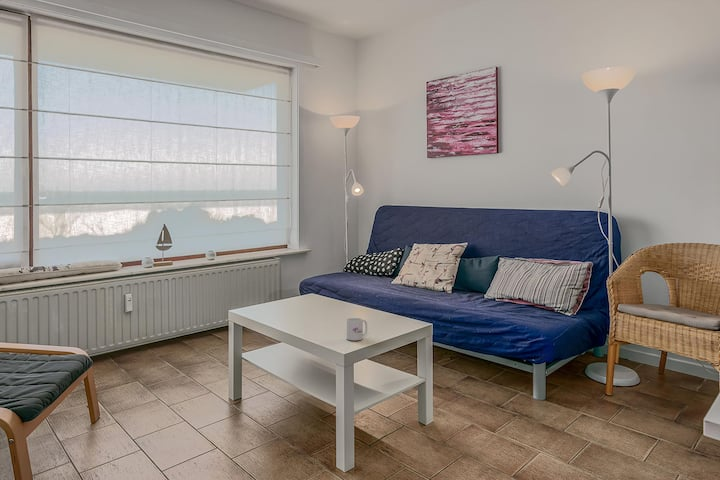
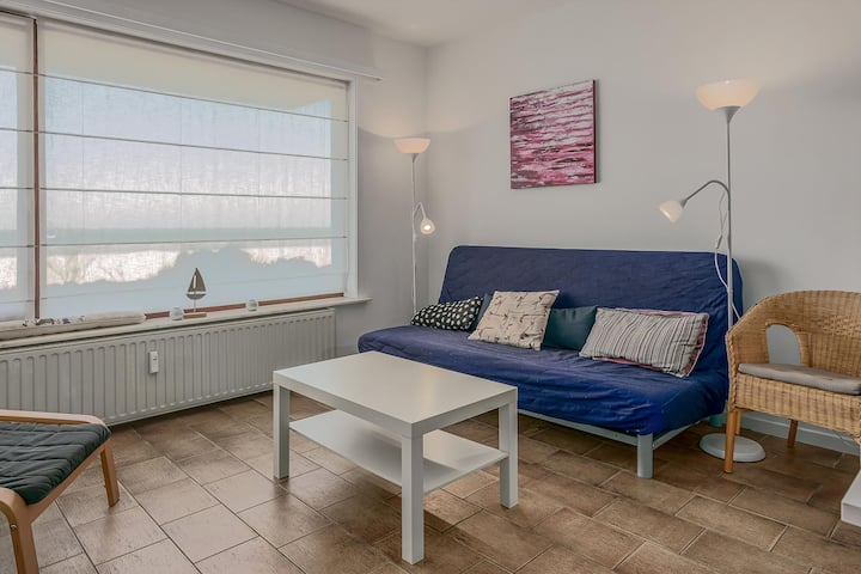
- mug (357, 328)
